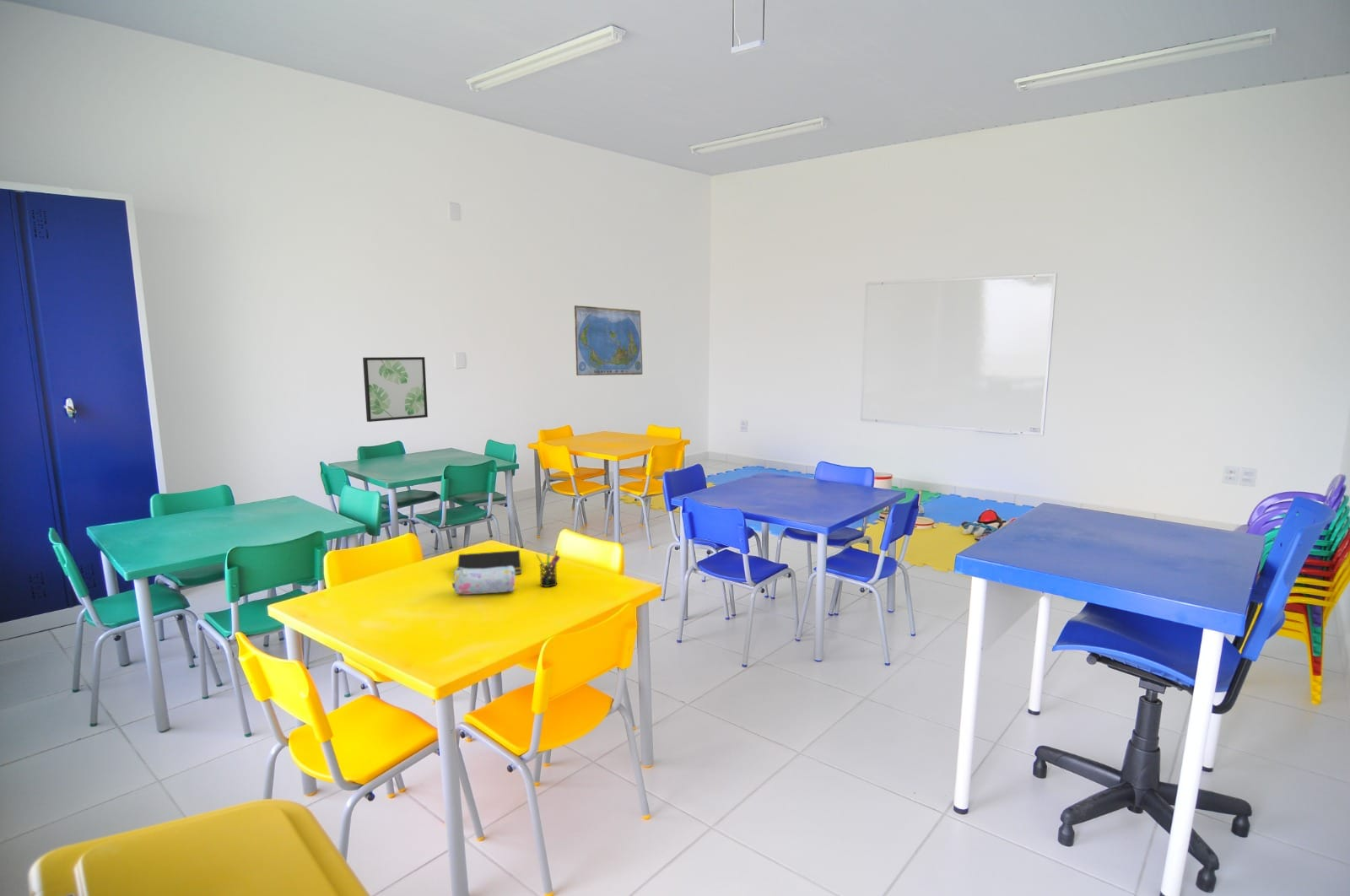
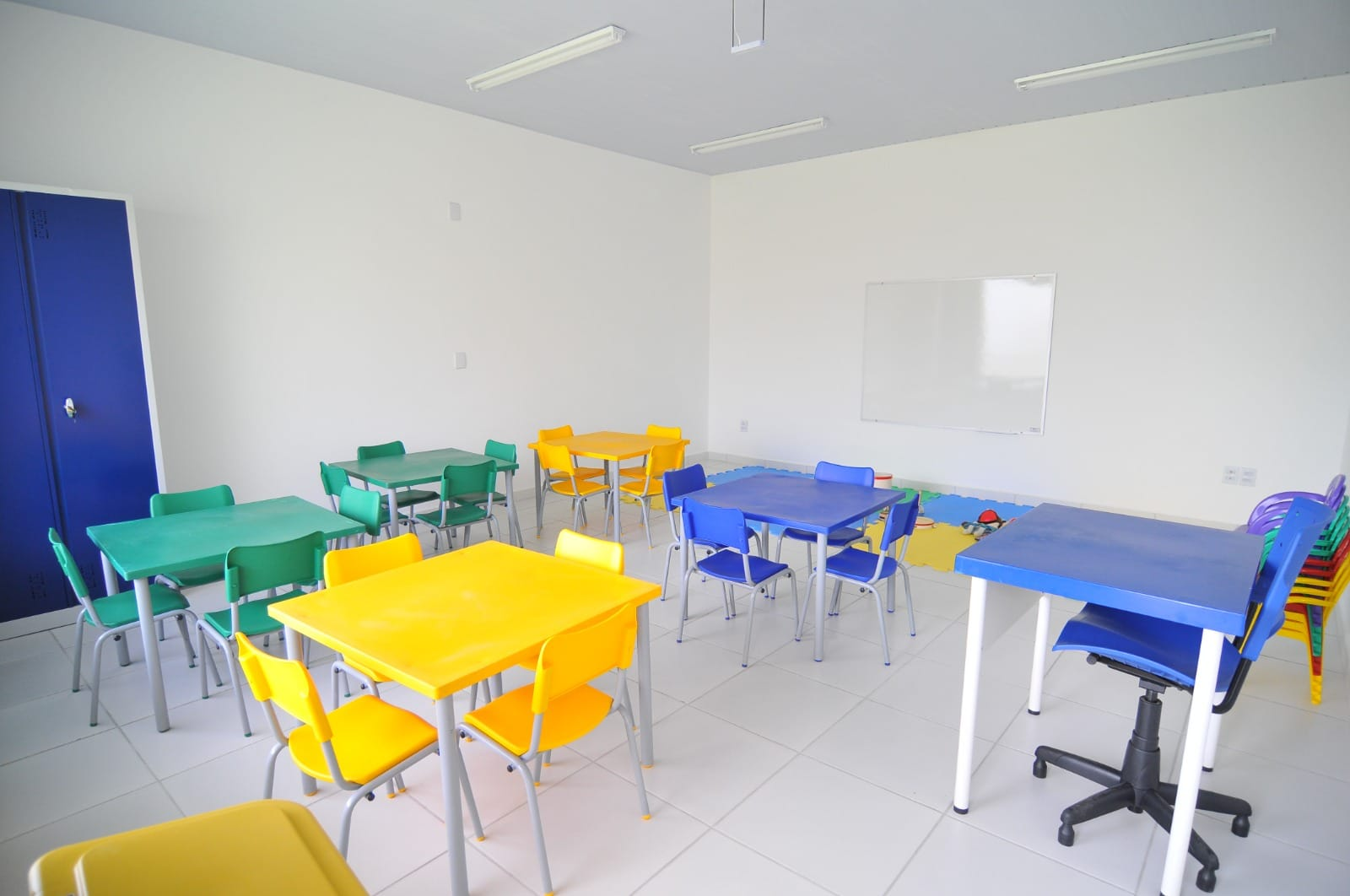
- wall art (396, 388)
- world map (610, 342)
- pen holder (548, 566)
- notepad (489, 564)
- pencil case (484, 579)
